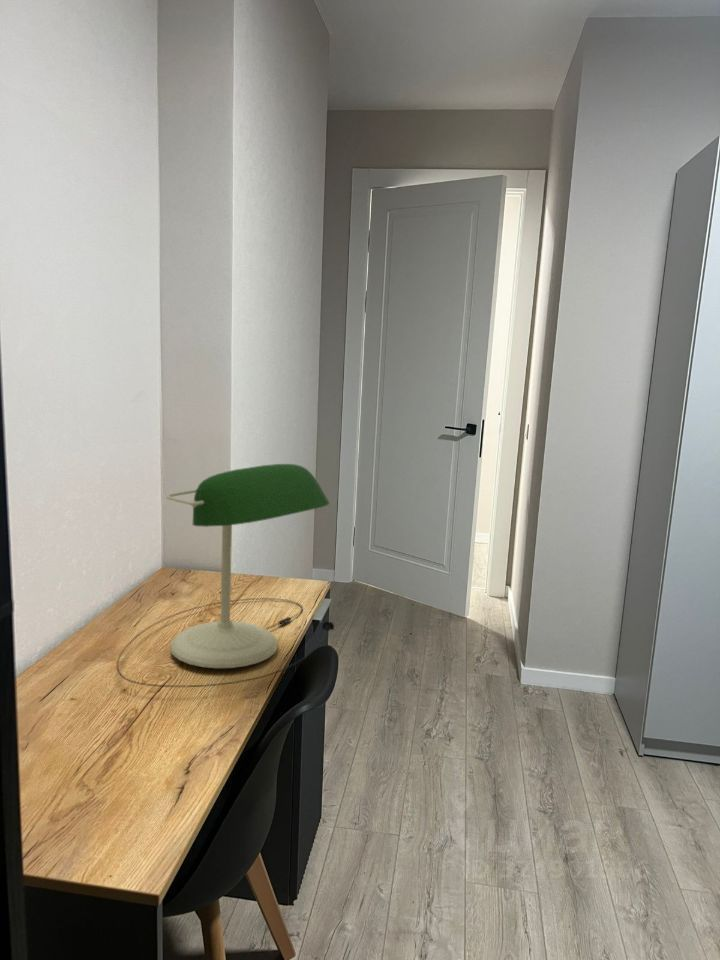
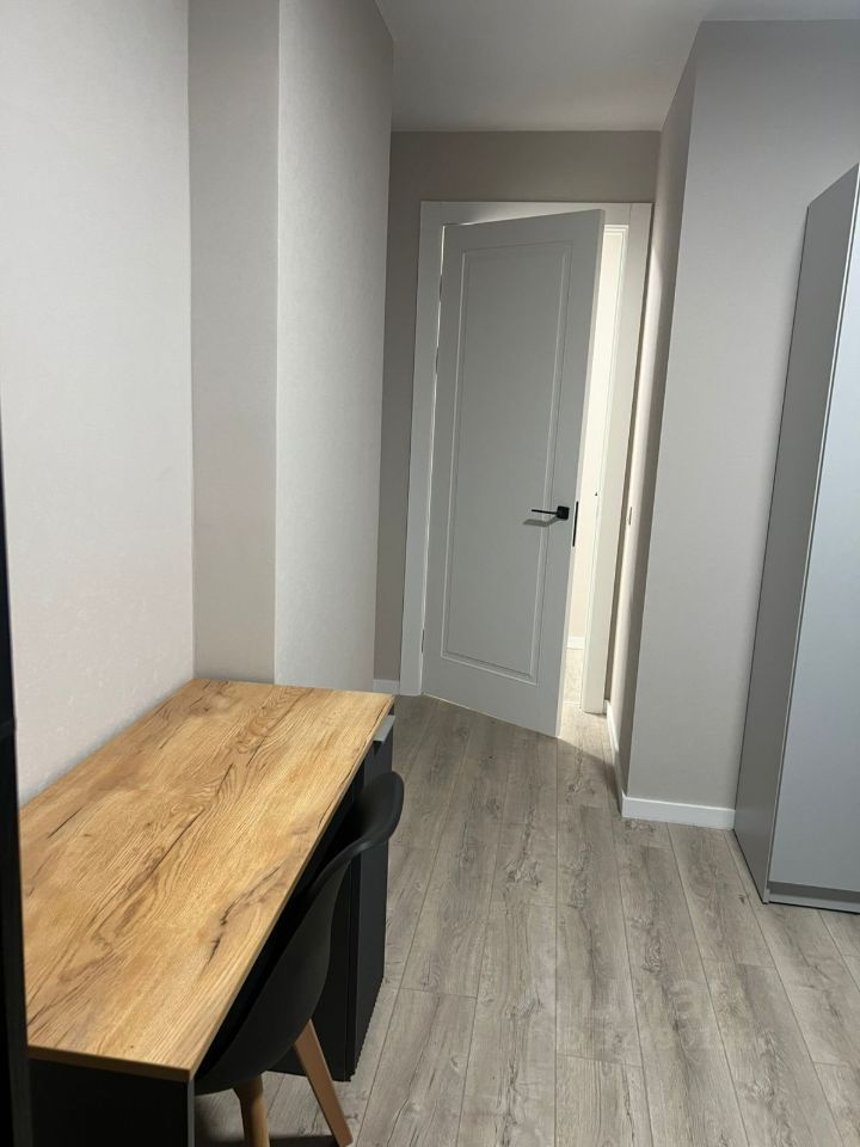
- desk lamp (230, 553)
